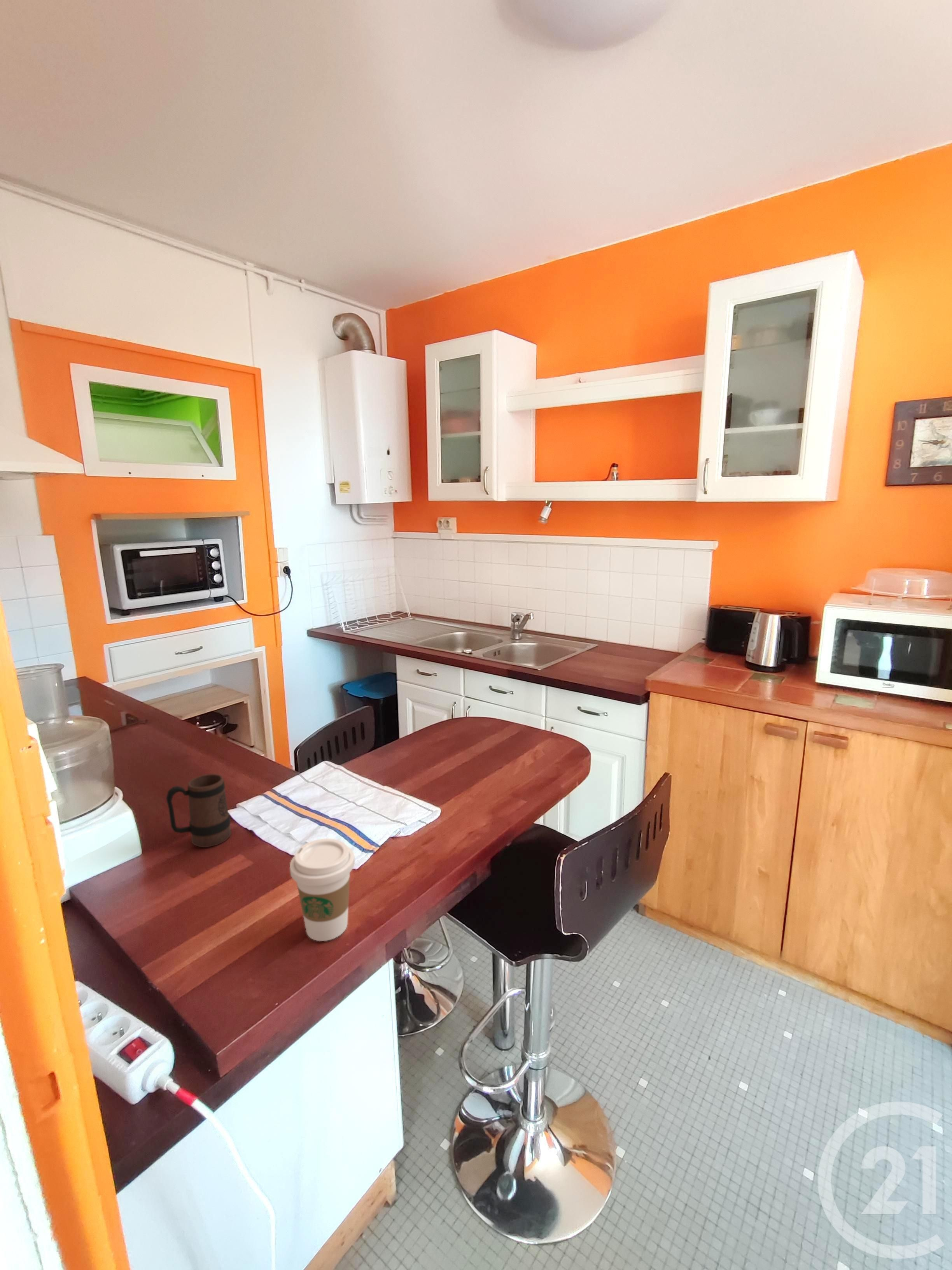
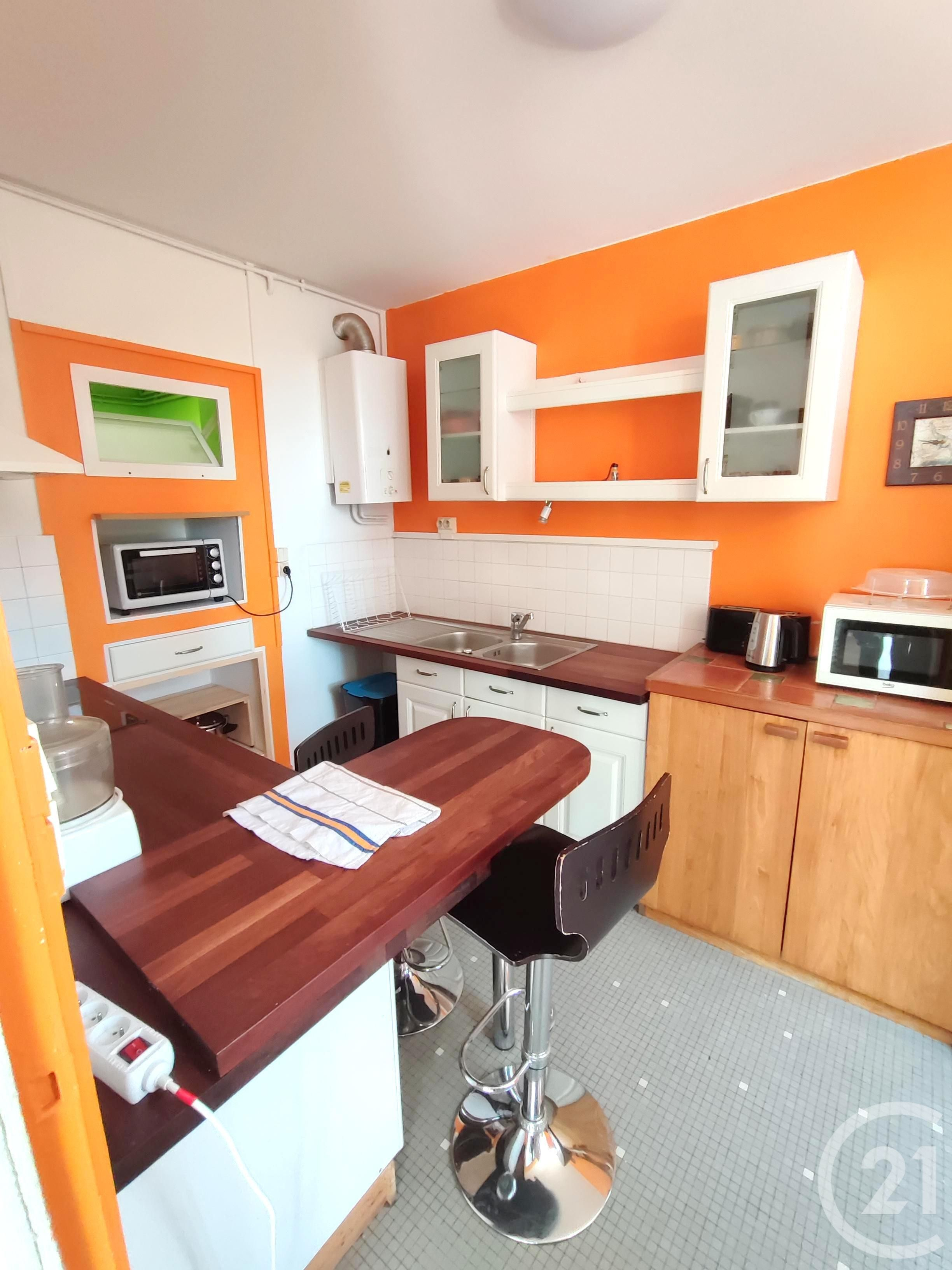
- mug (199, 811)
- coffee cup (324, 890)
